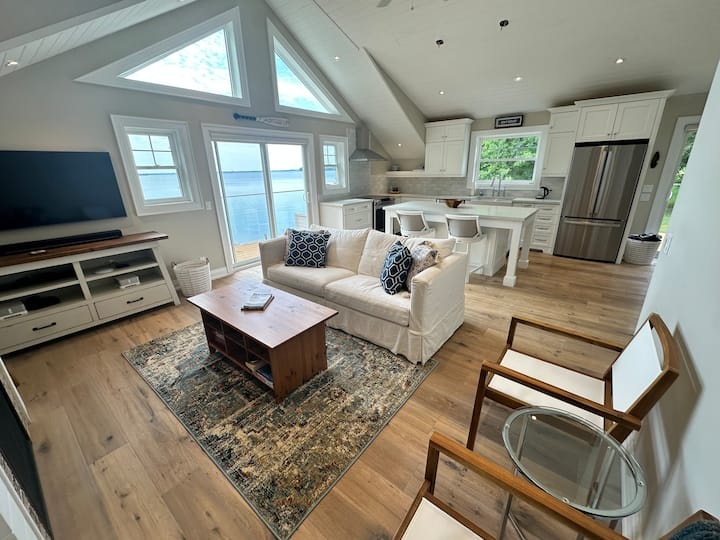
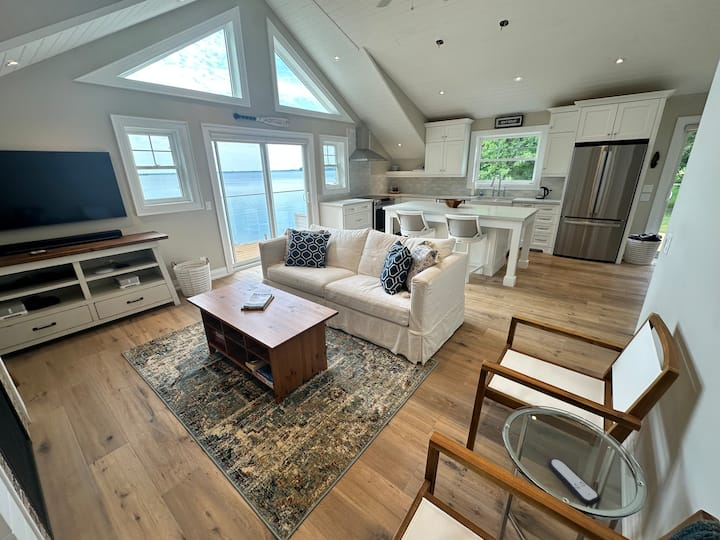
+ remote control (571, 479)
